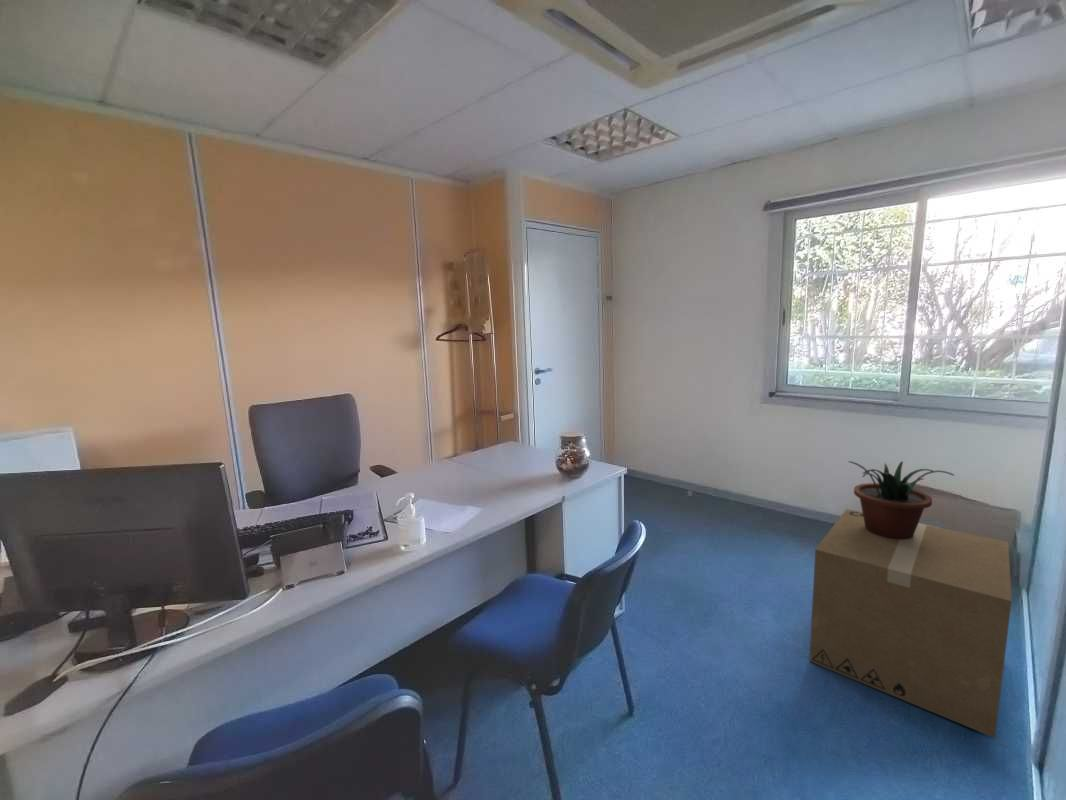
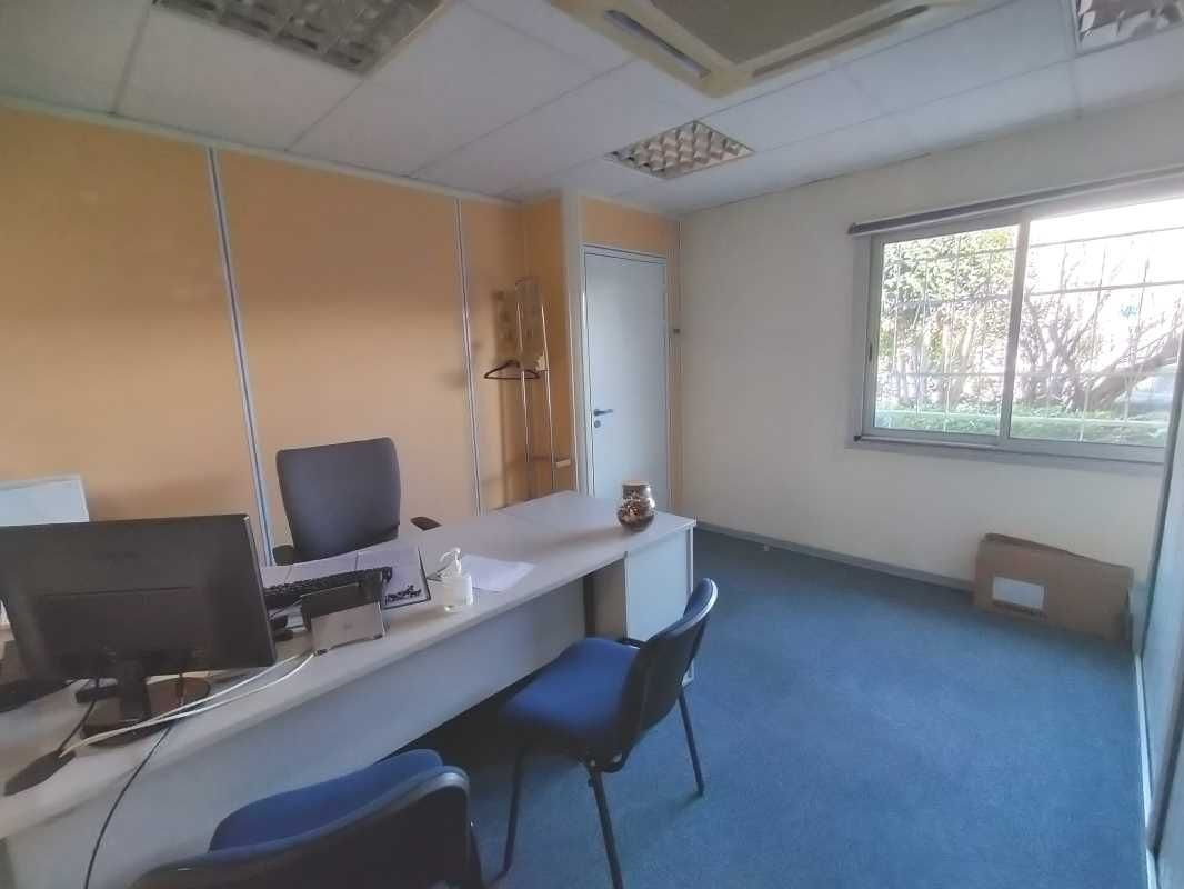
- potted plant (895, 500)
- cardboard box (907, 602)
